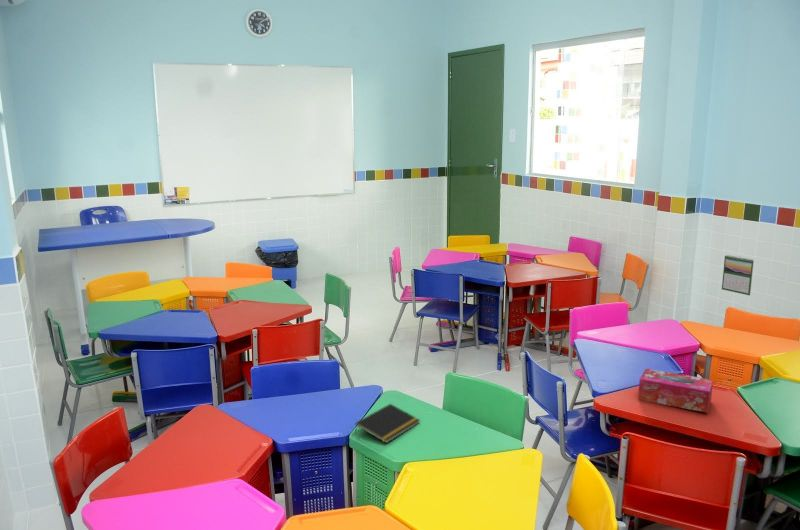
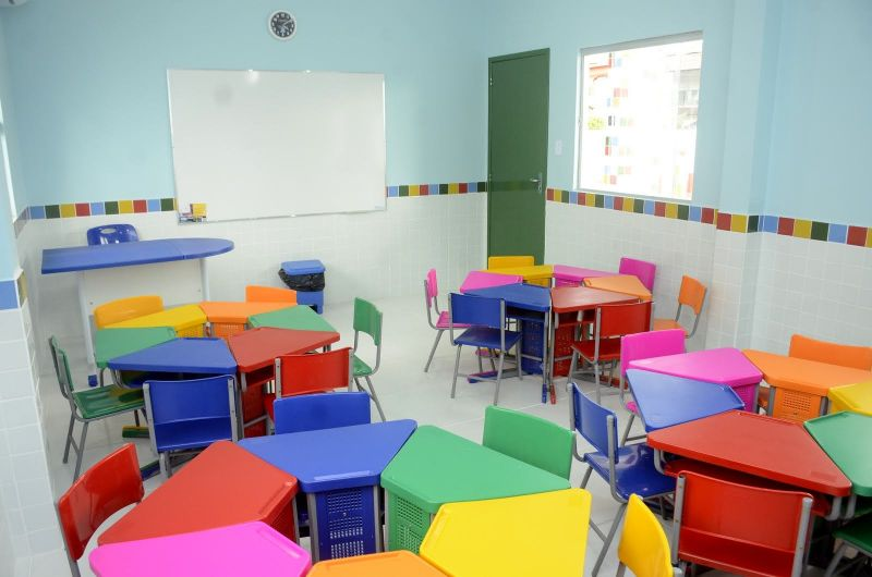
- tissue box (675, 389)
- calendar (737, 274)
- notepad (388, 422)
